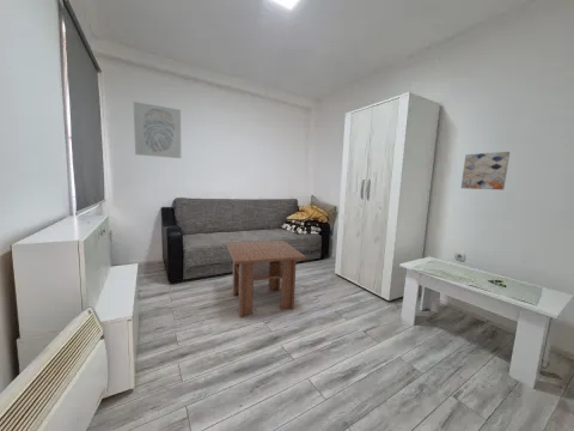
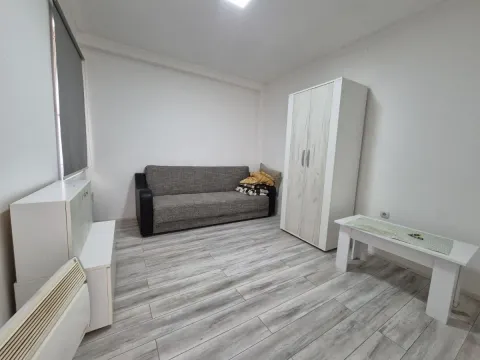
- coffee table (262, 274)
- wall art (158, 130)
- wall art (483, 171)
